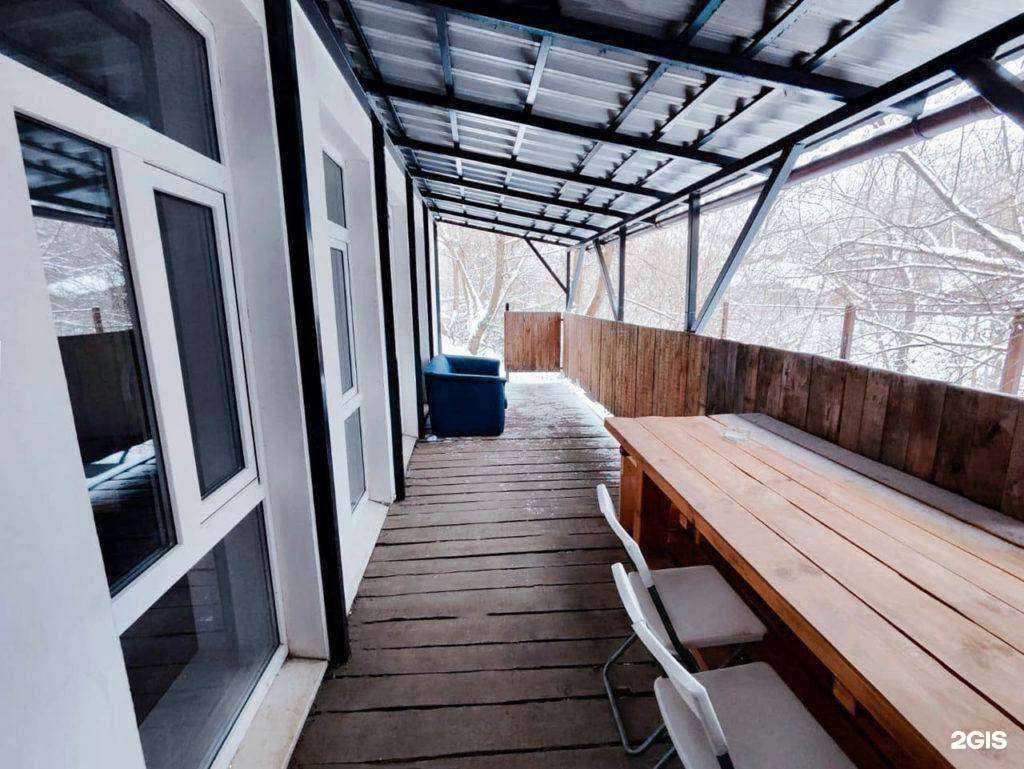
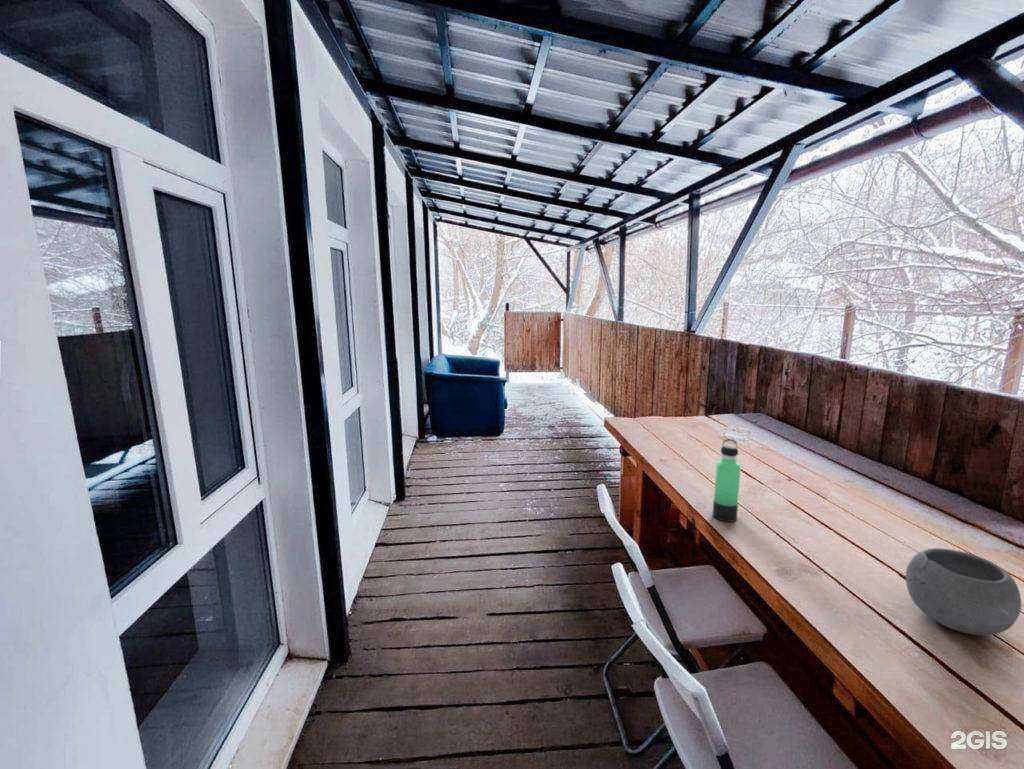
+ bowl (958, 592)
+ thermos bottle (727, 478)
